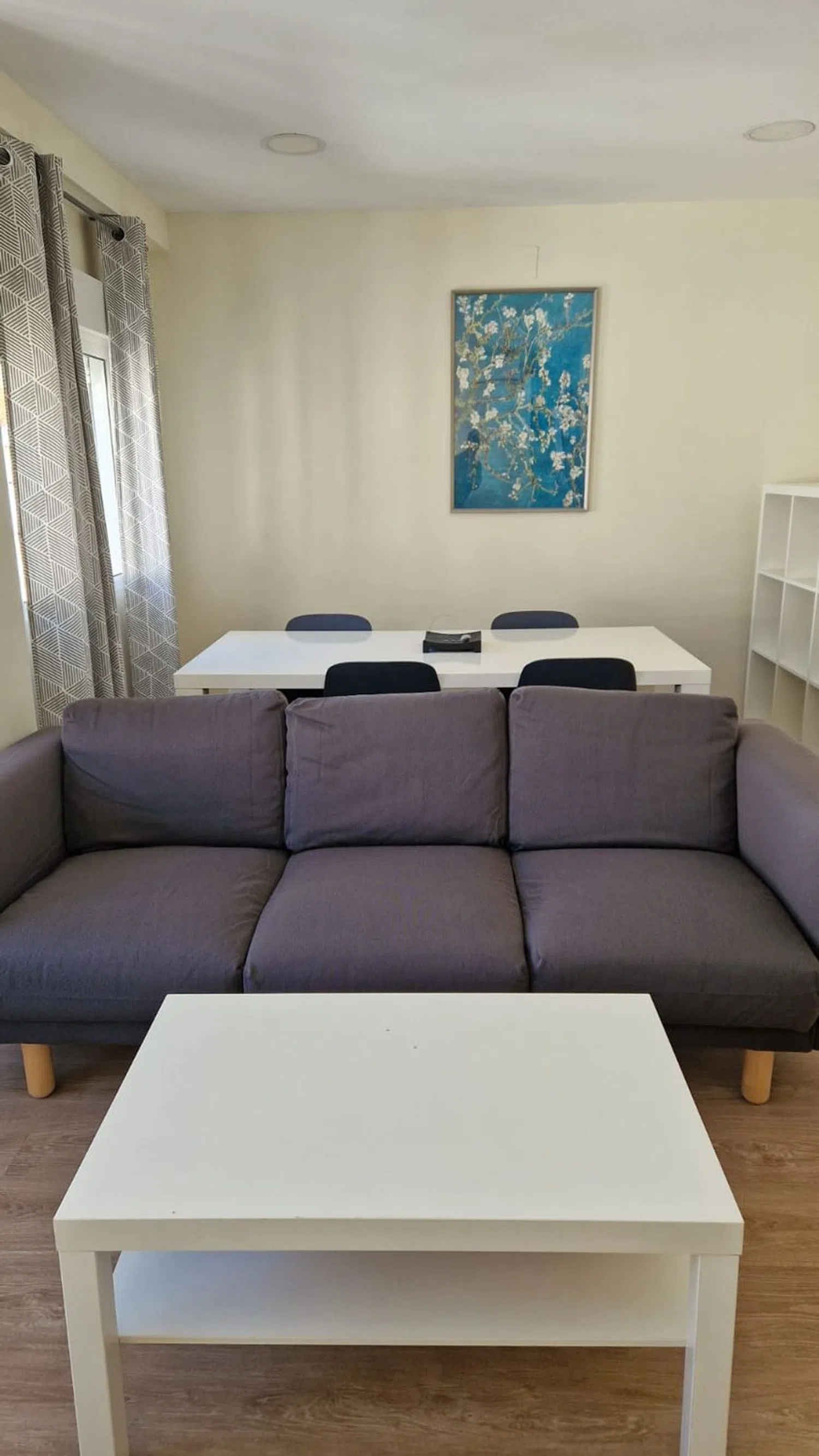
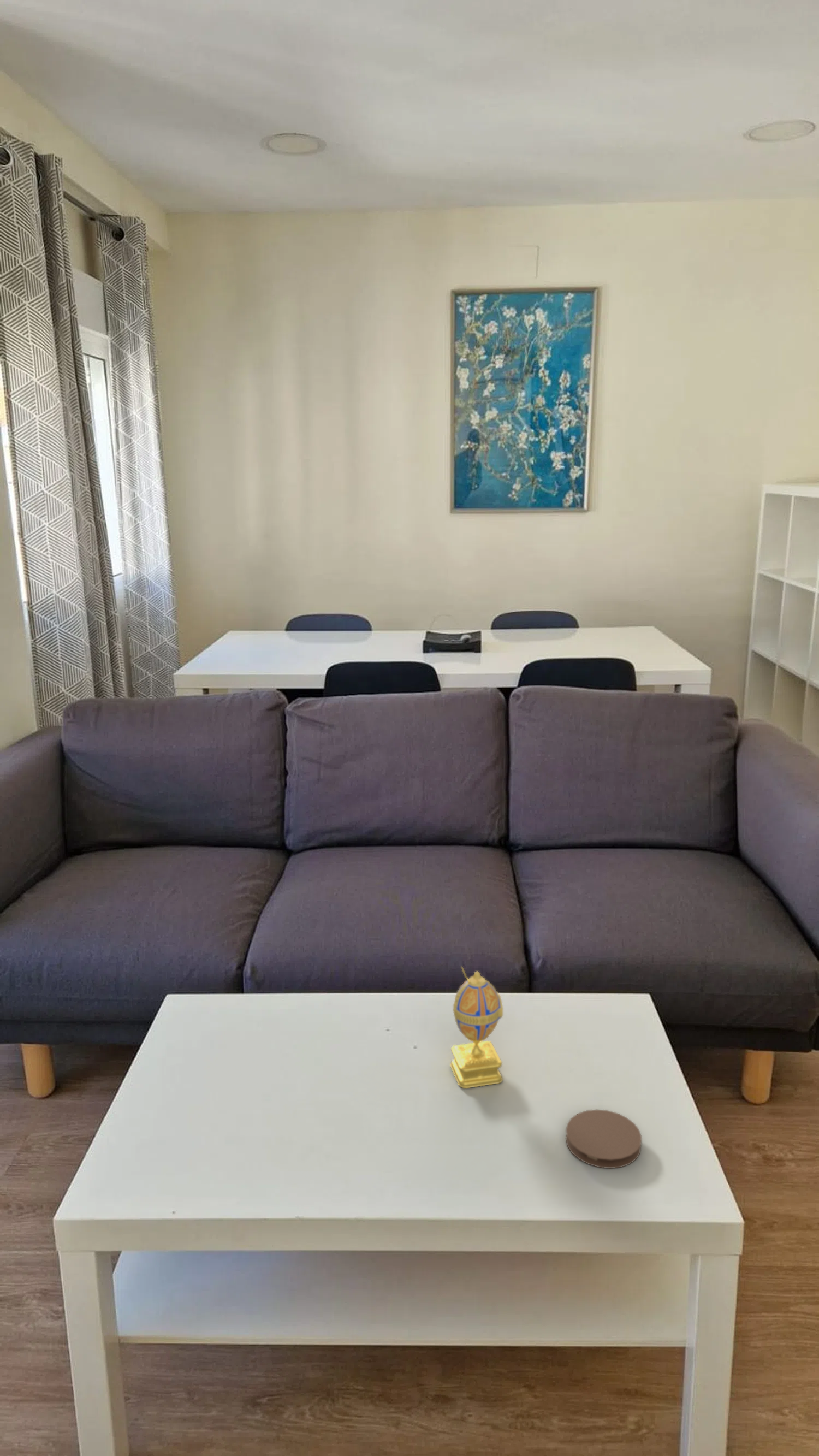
+ decorative egg (476, 1019)
+ coaster (603, 1138)
